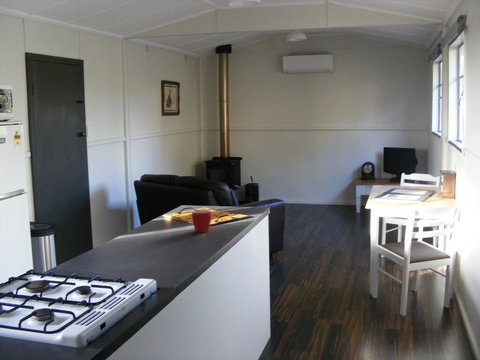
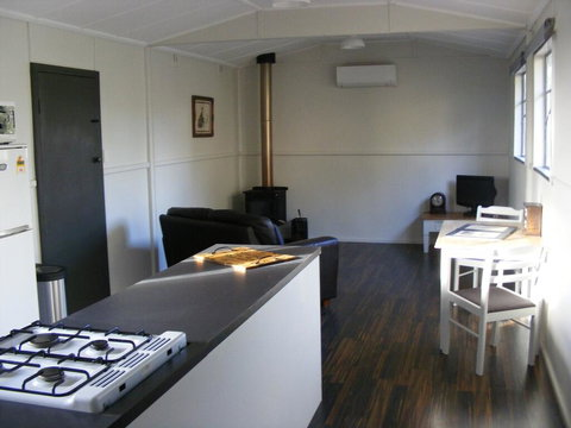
- mug (200, 221)
